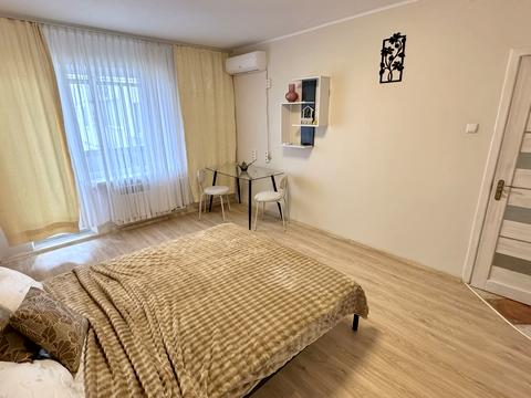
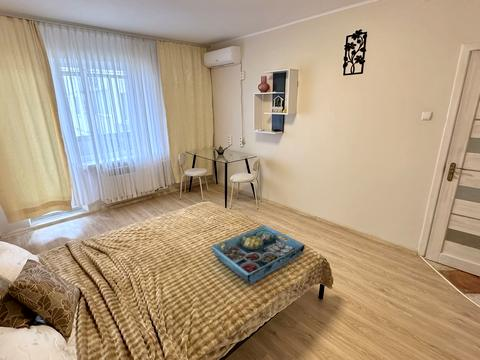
+ serving tray (257, 249)
